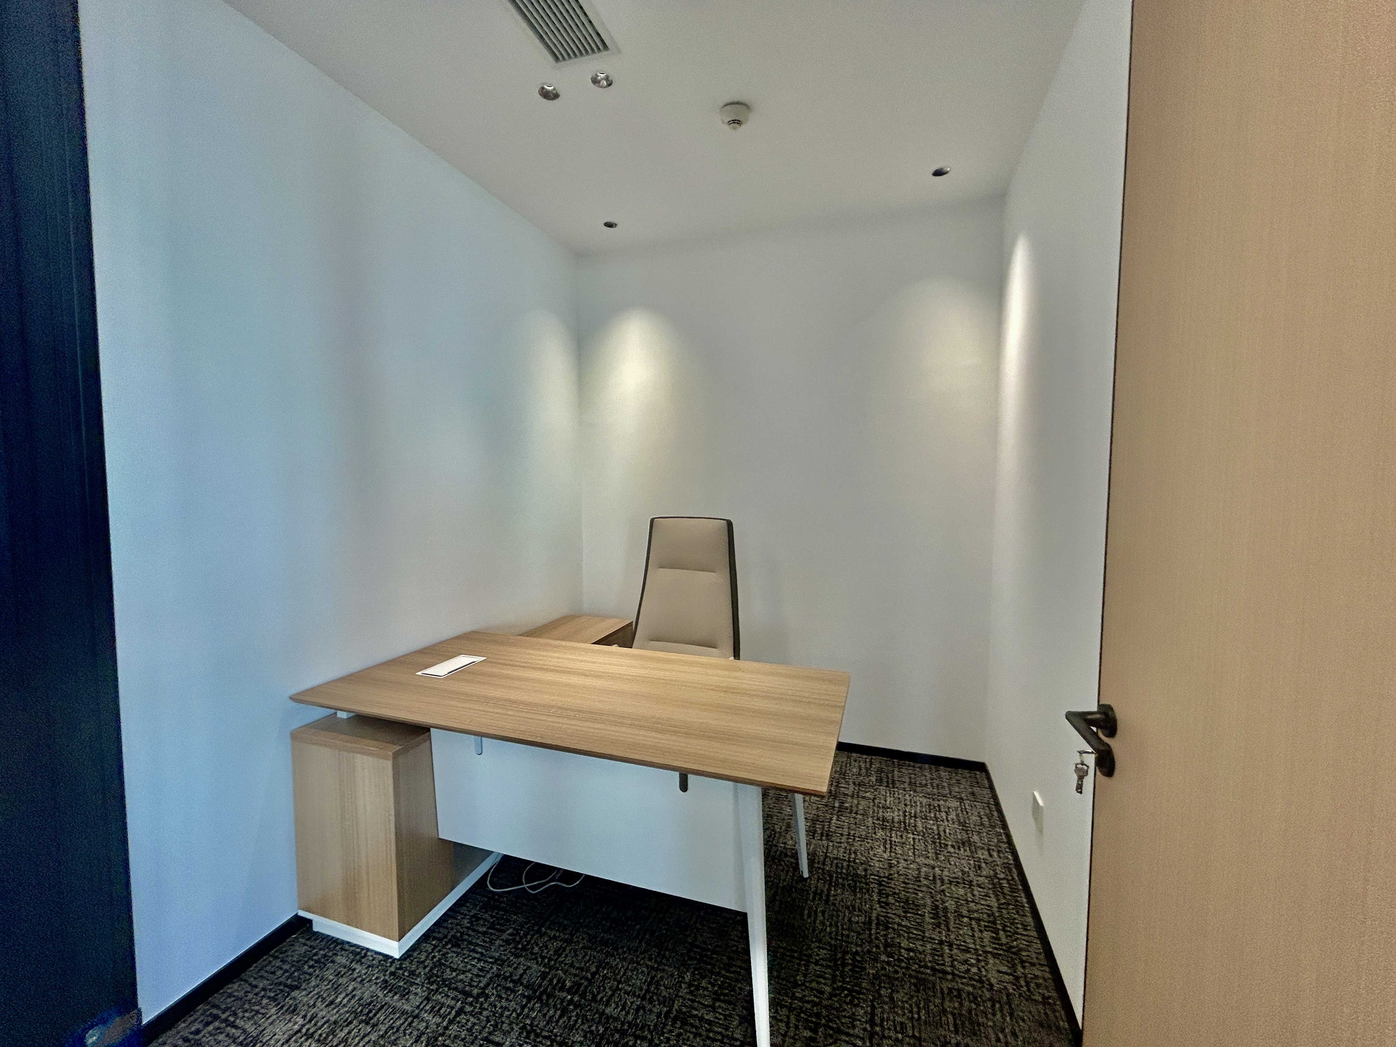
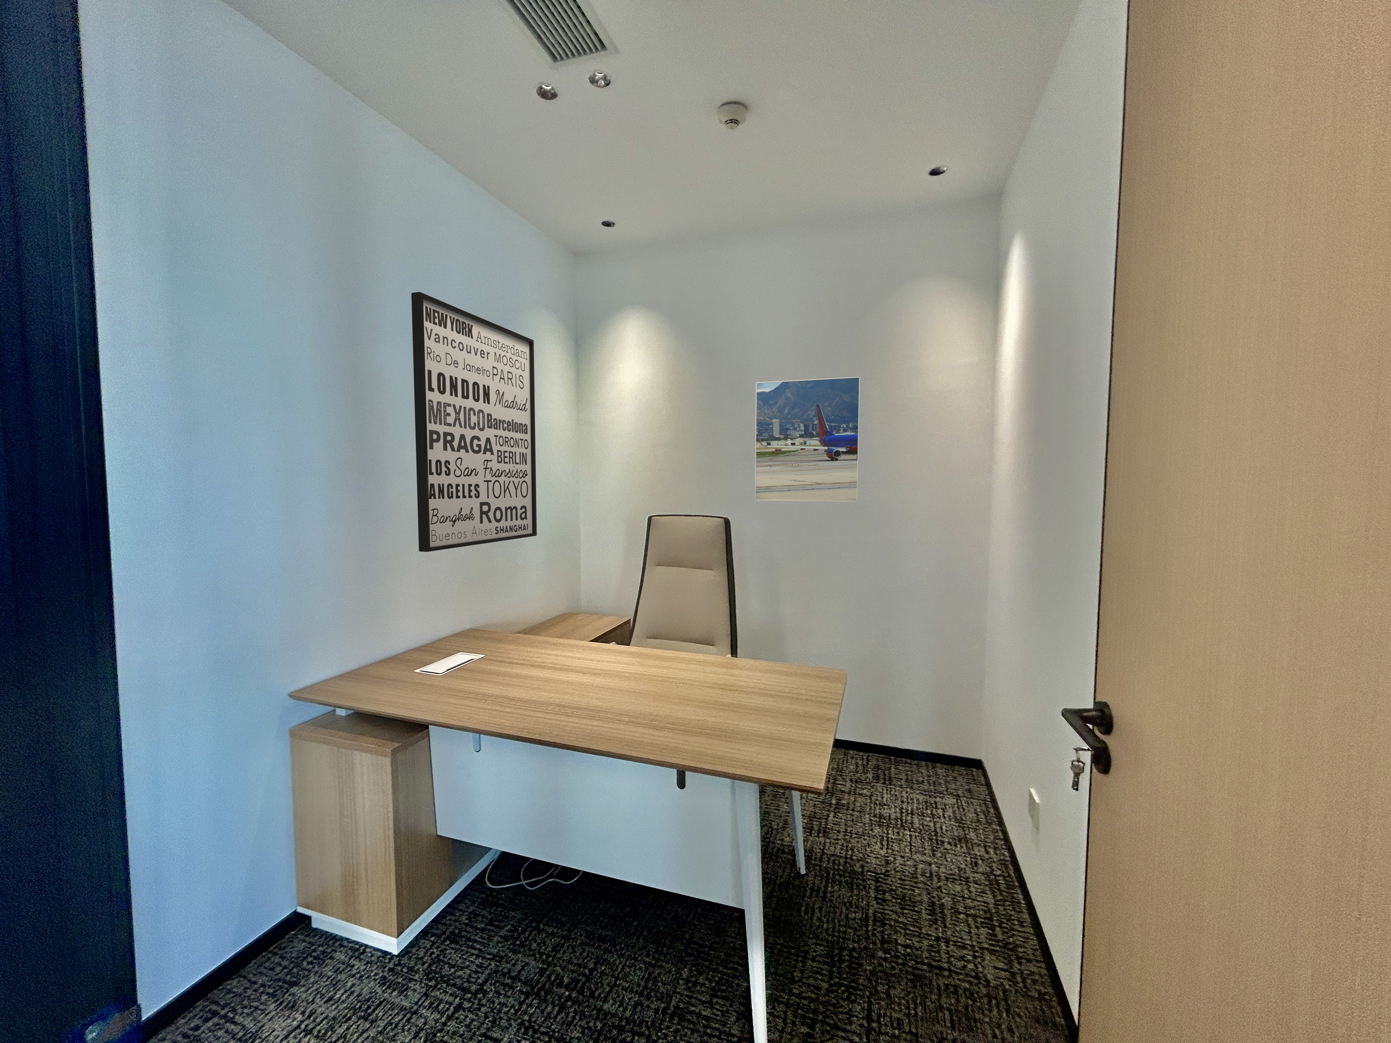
+ wall art (483, 433)
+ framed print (806, 440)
